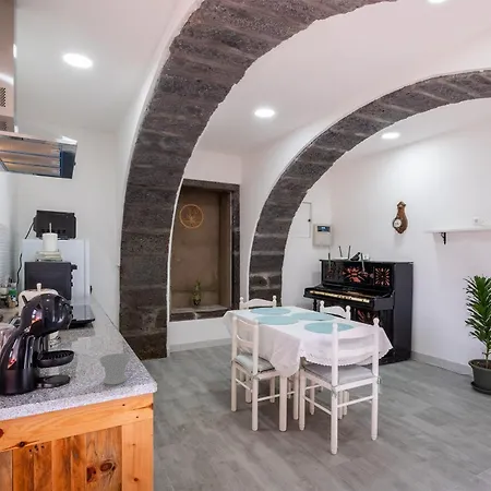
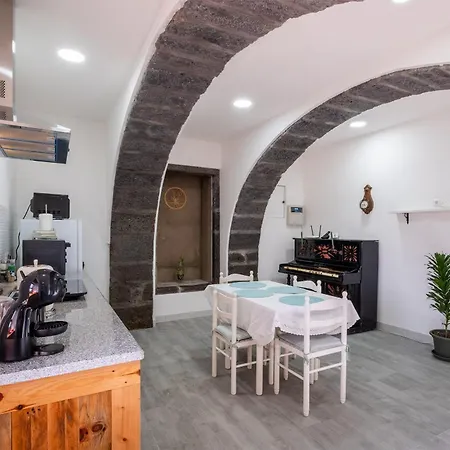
- cup (115, 369)
